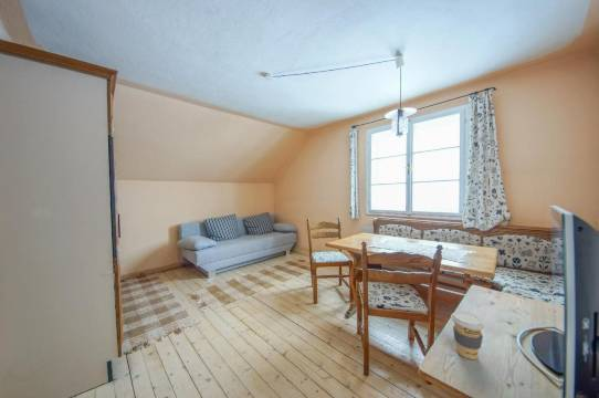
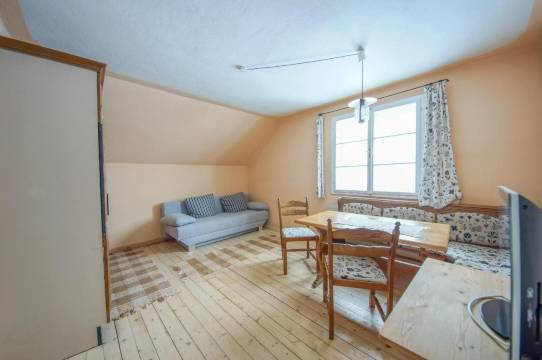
- coffee cup (466, 335)
